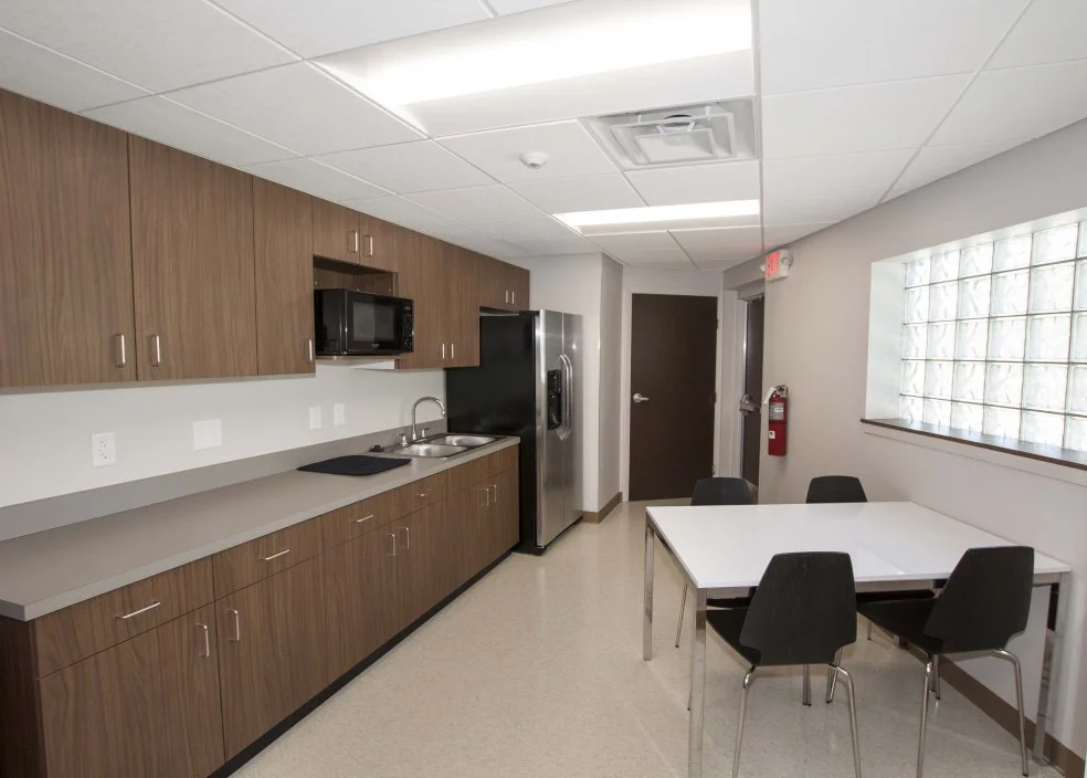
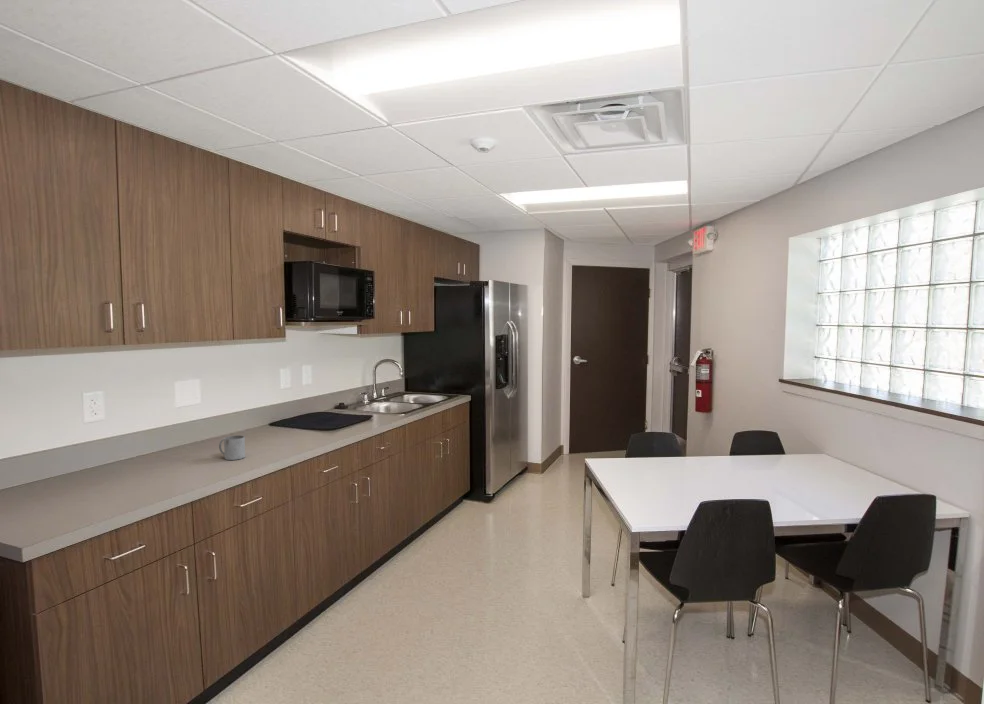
+ mug (231, 447)
